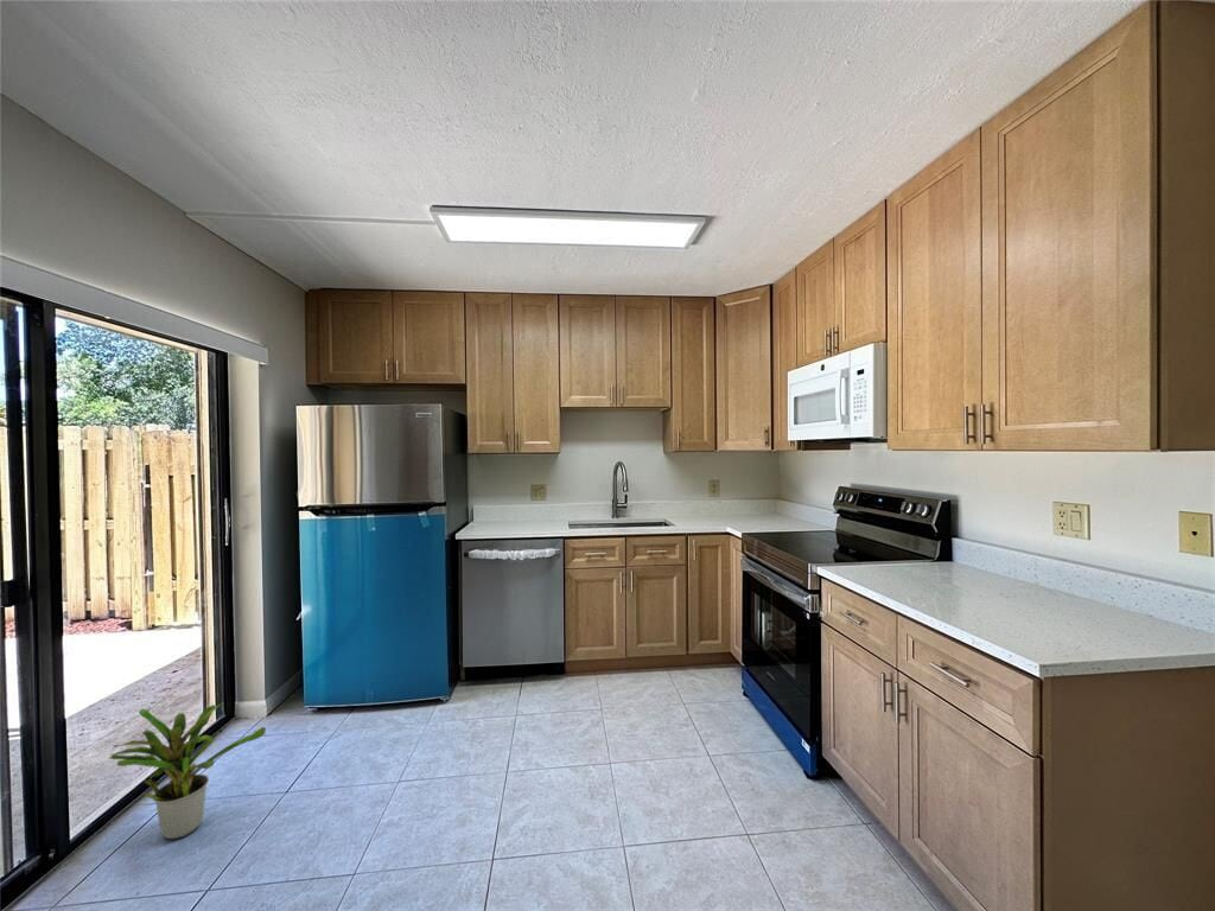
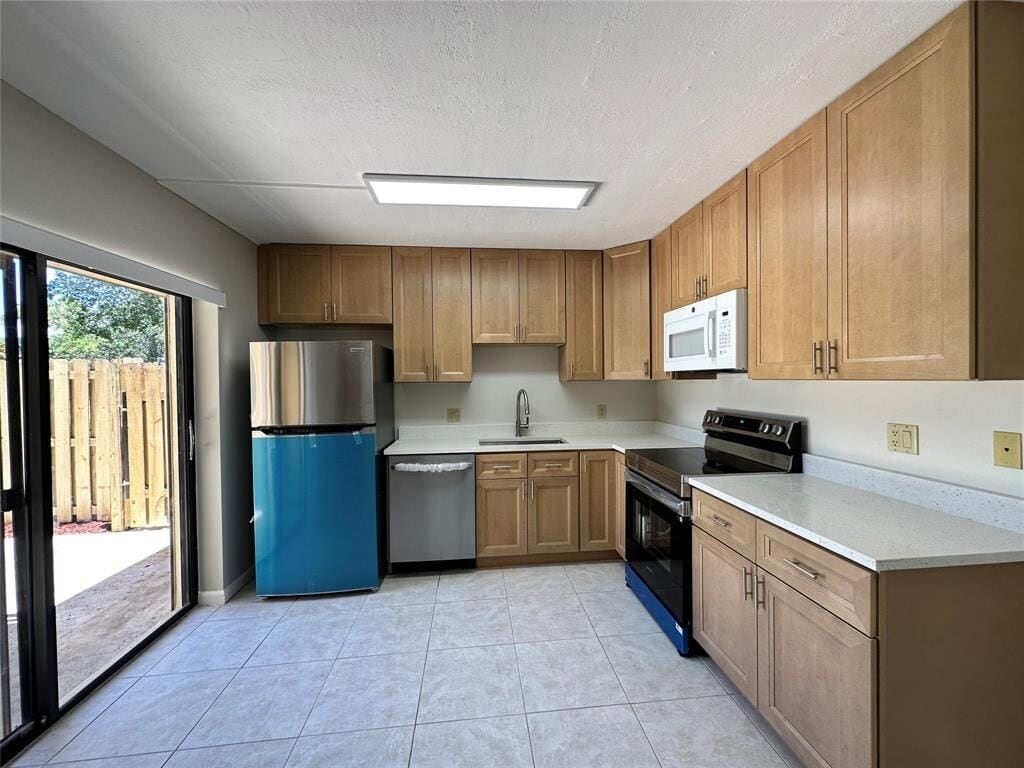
- potted plant (178, 769)
